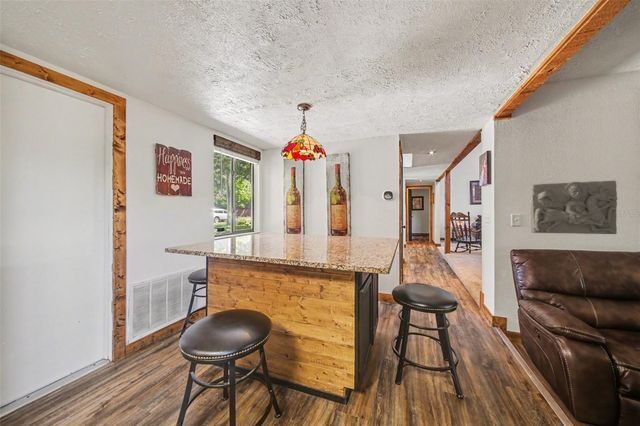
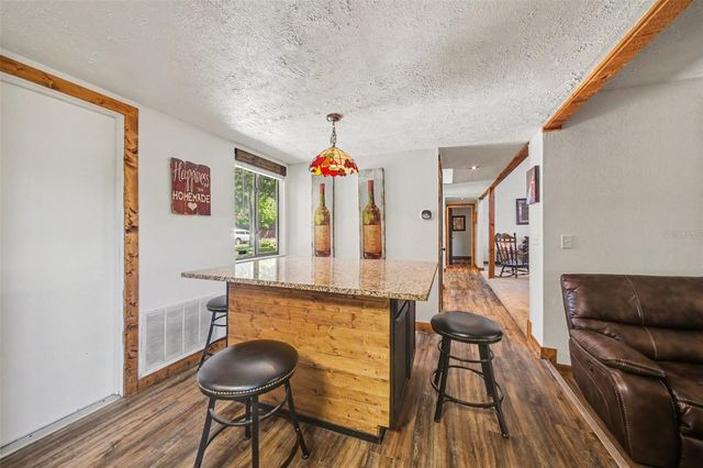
- relief panel (573, 207)
